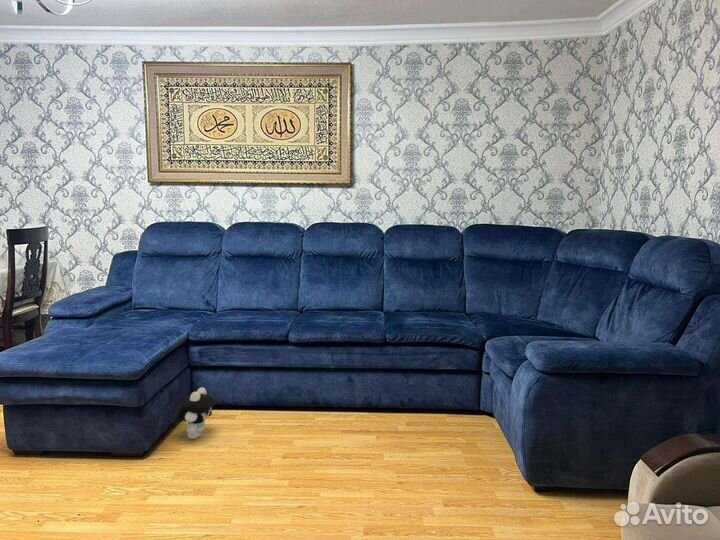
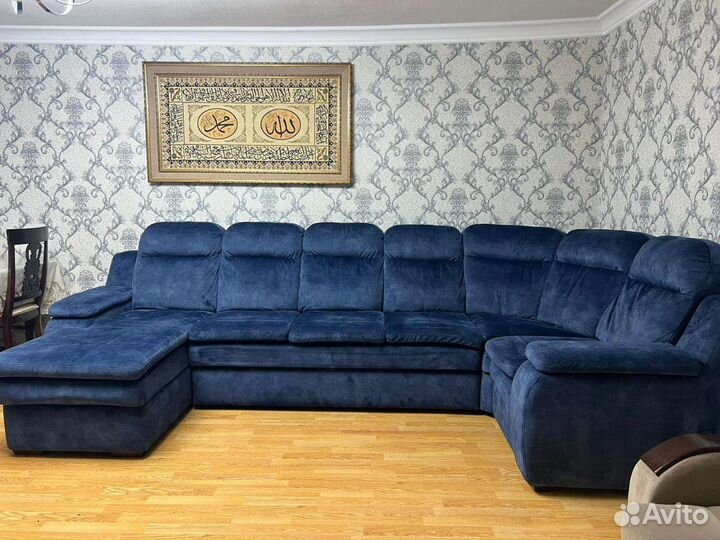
- plush toy (195, 412)
